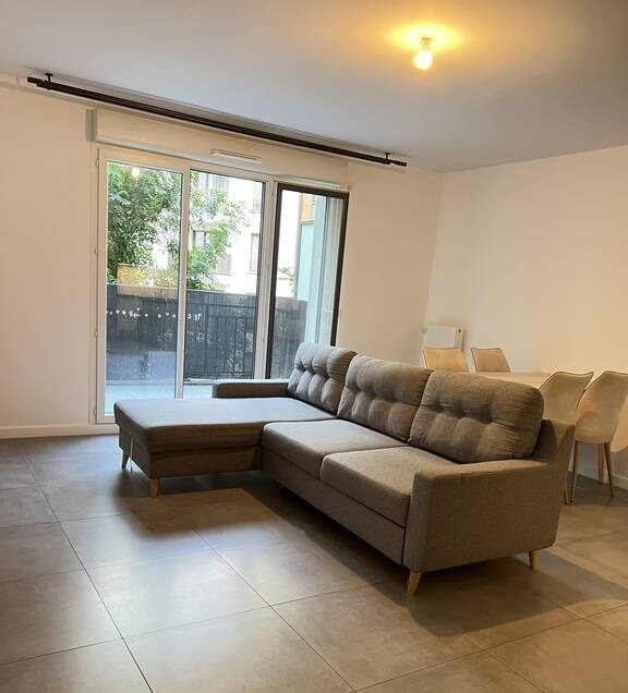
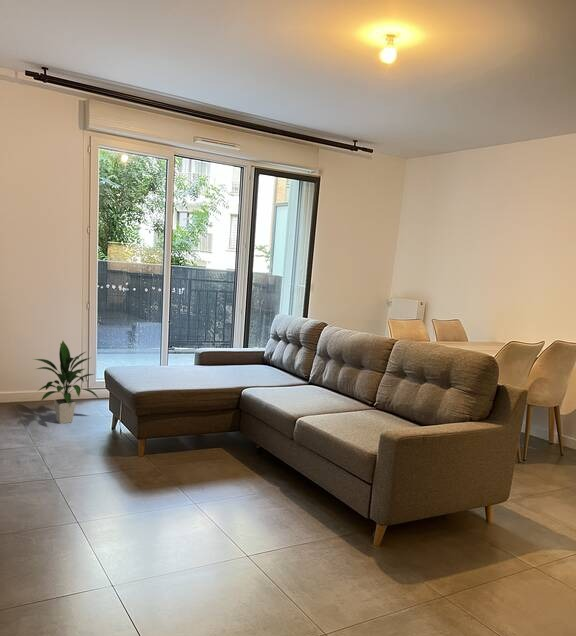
+ indoor plant (68, 383)
